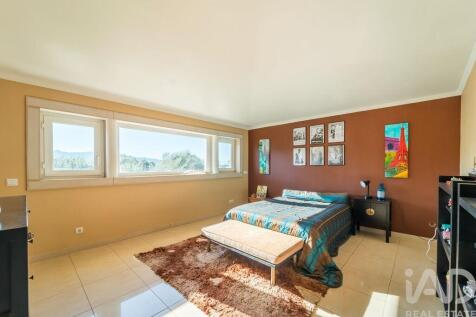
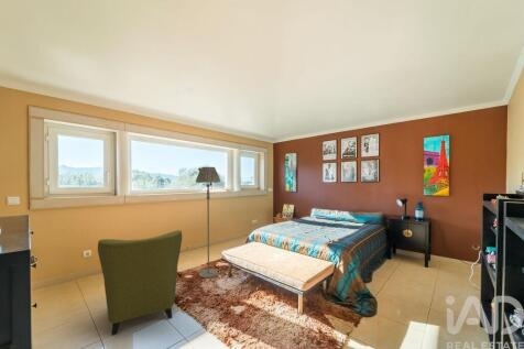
+ floor lamp (208, 220)
+ armchair (143, 271)
